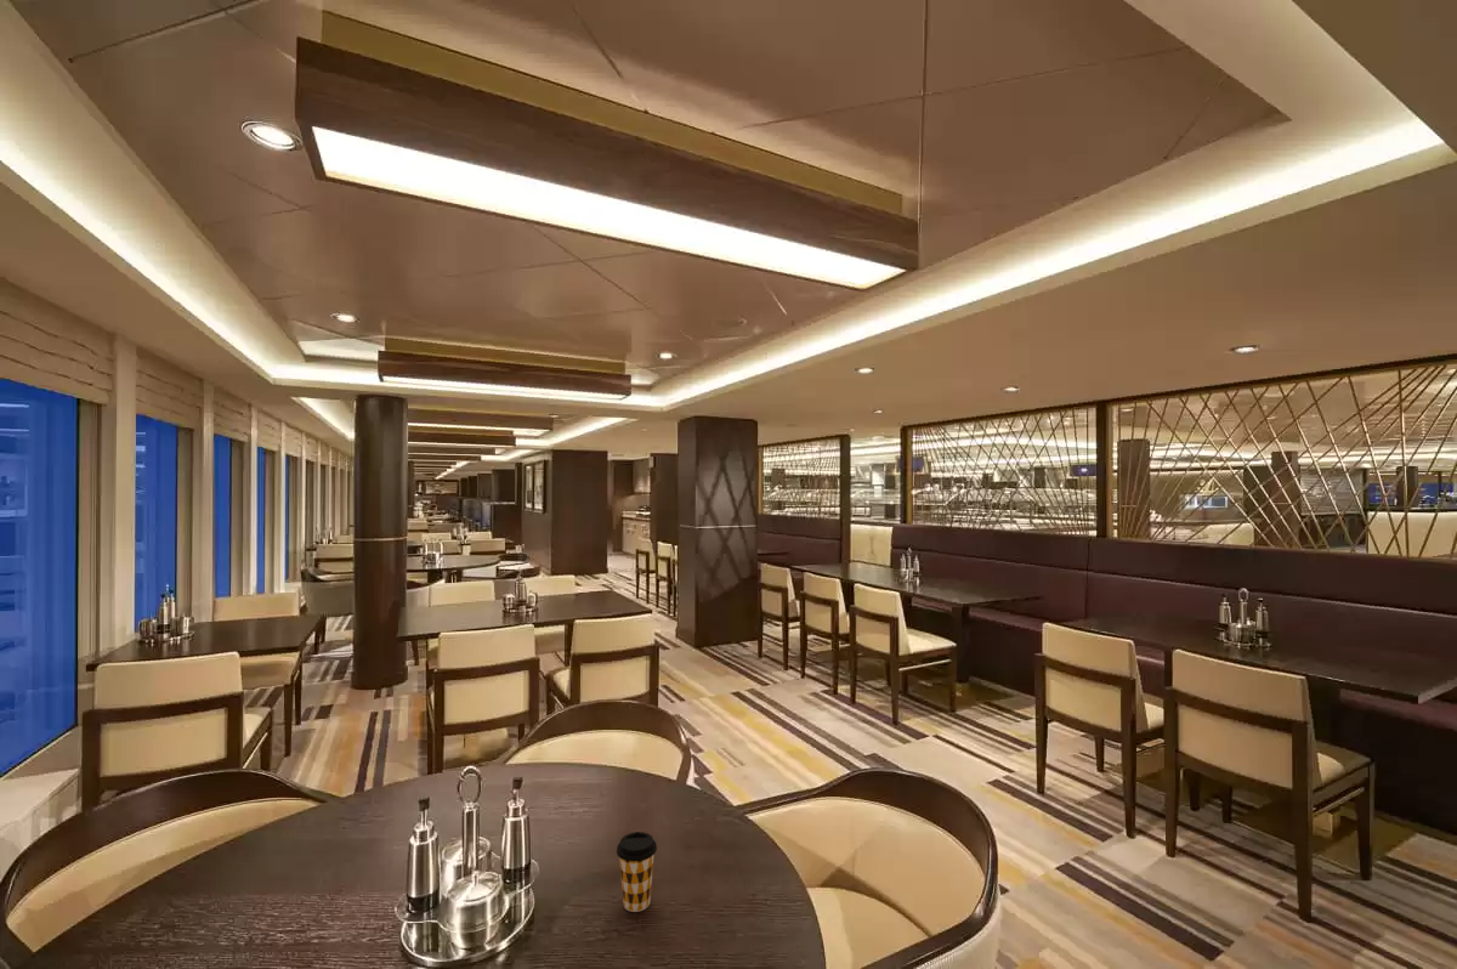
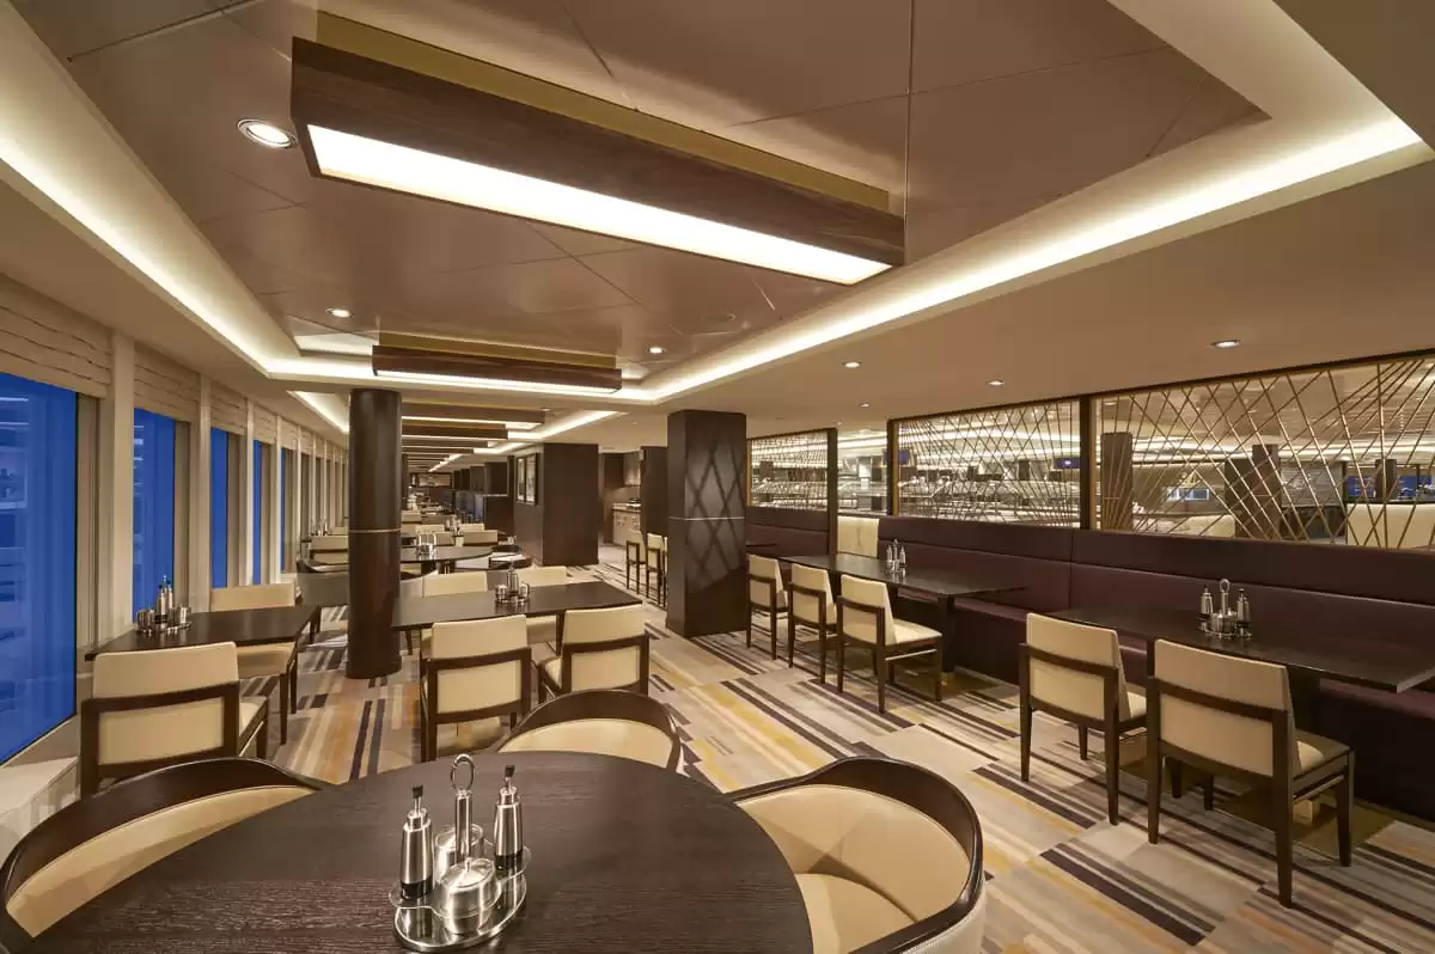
- coffee cup (636, 872)
